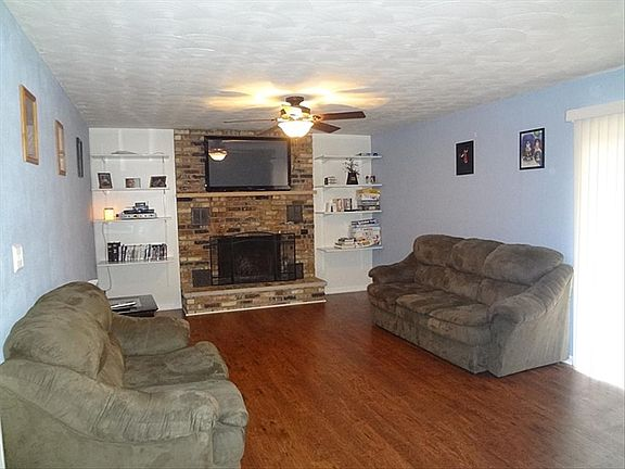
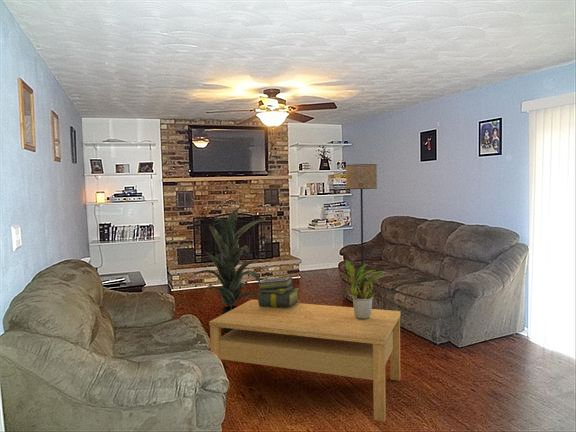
+ coffee table (307, 351)
+ stack of books (276, 291)
+ potted plant (358, 289)
+ floor lamp (362, 242)
+ indoor plant (234, 270)
